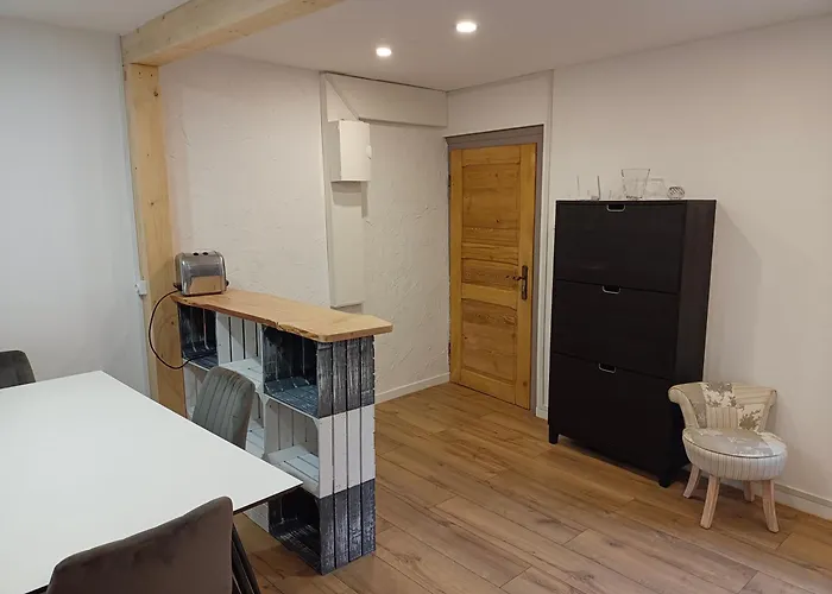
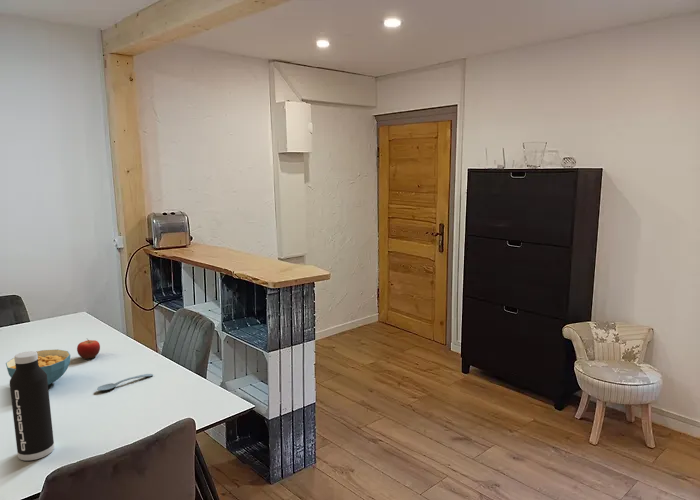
+ cereal bowl (42, 369)
+ spoon (126, 380)
+ water bottle (31, 404)
+ fruit (88, 347)
